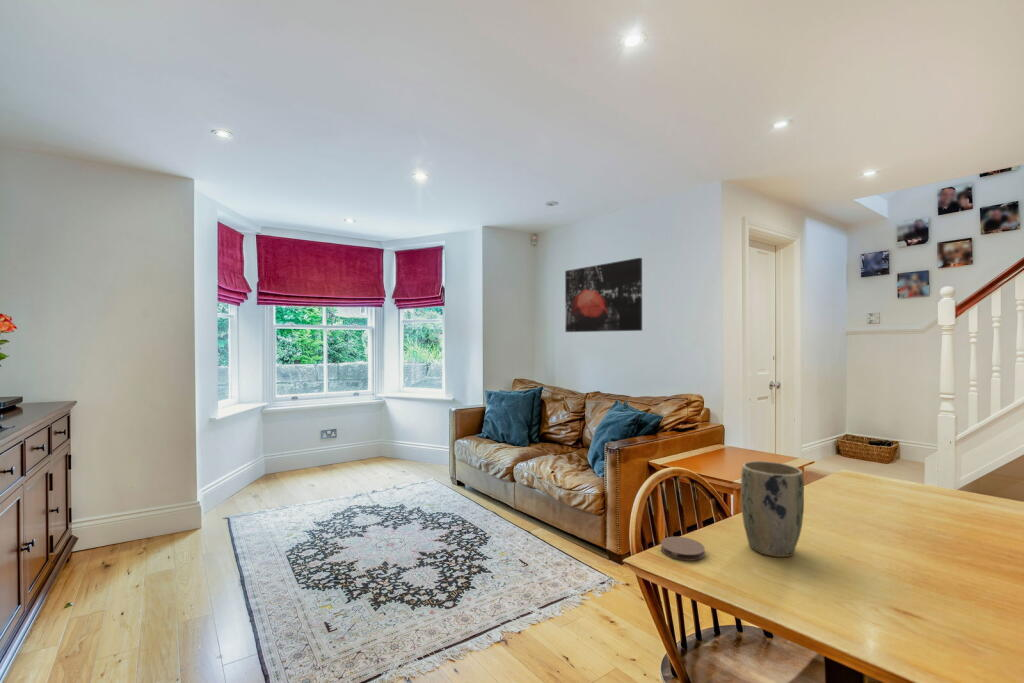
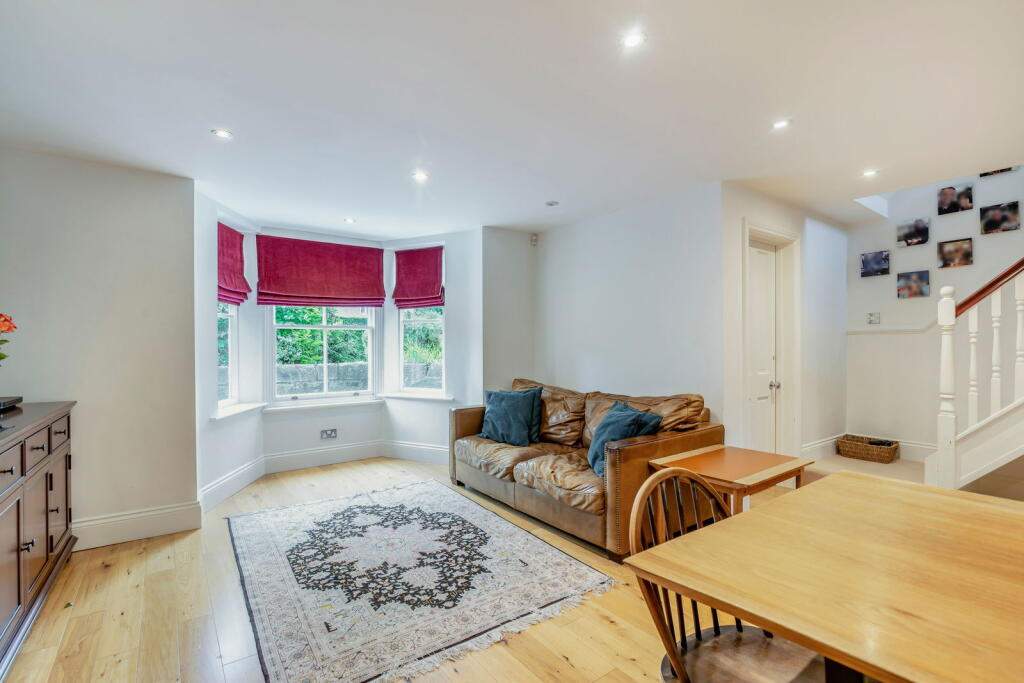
- wall art (600, 298)
- coaster (682, 548)
- plant pot (771, 508)
